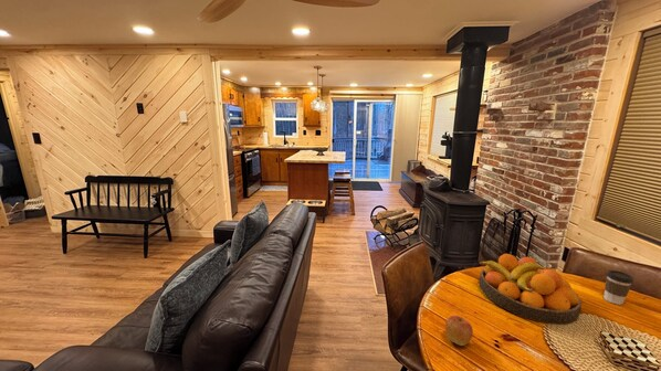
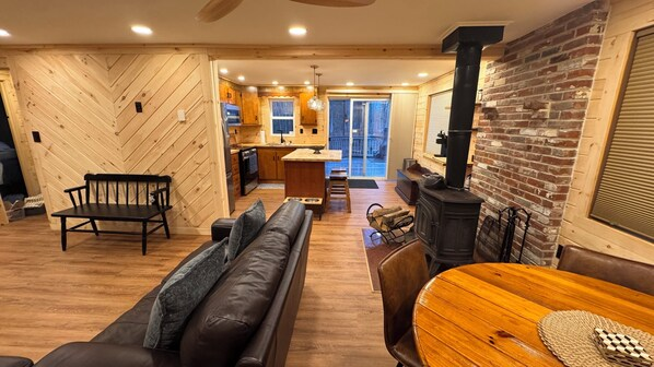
- coffee cup (616, 287)
- fruit bowl (527, 279)
- apple (458, 329)
